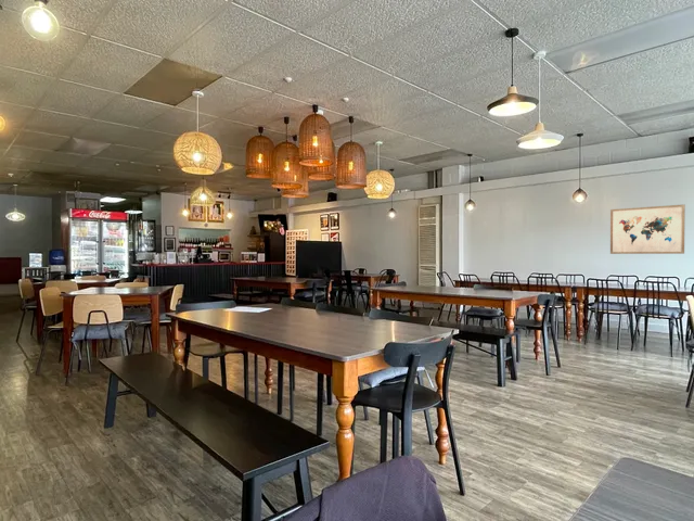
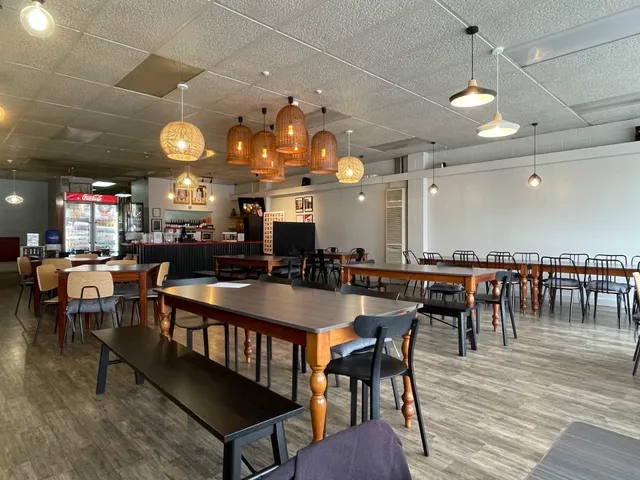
- wall art (645, 230)
